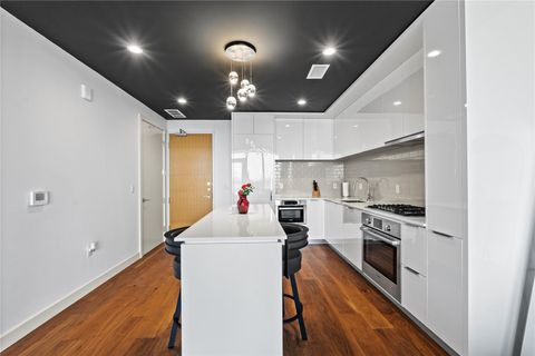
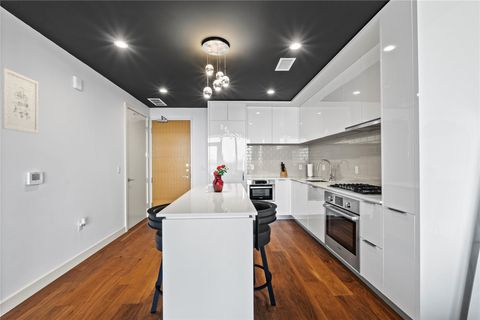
+ wall art (21, 103)
